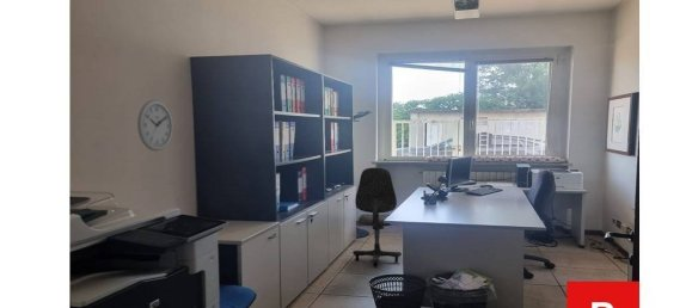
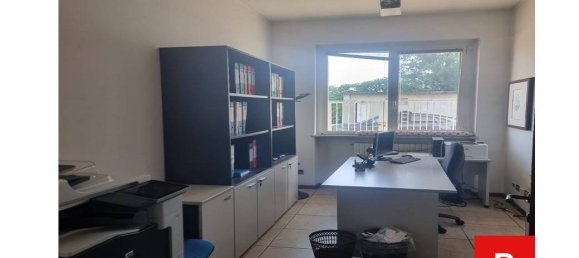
- office chair (376, 212)
- wall clock (157, 125)
